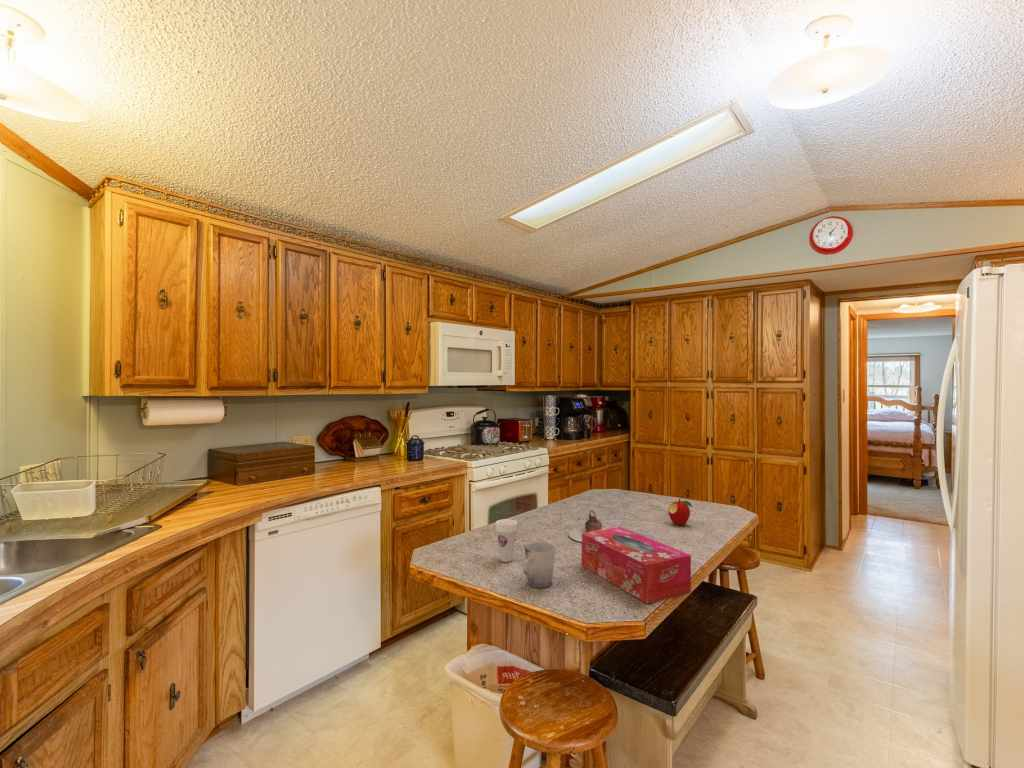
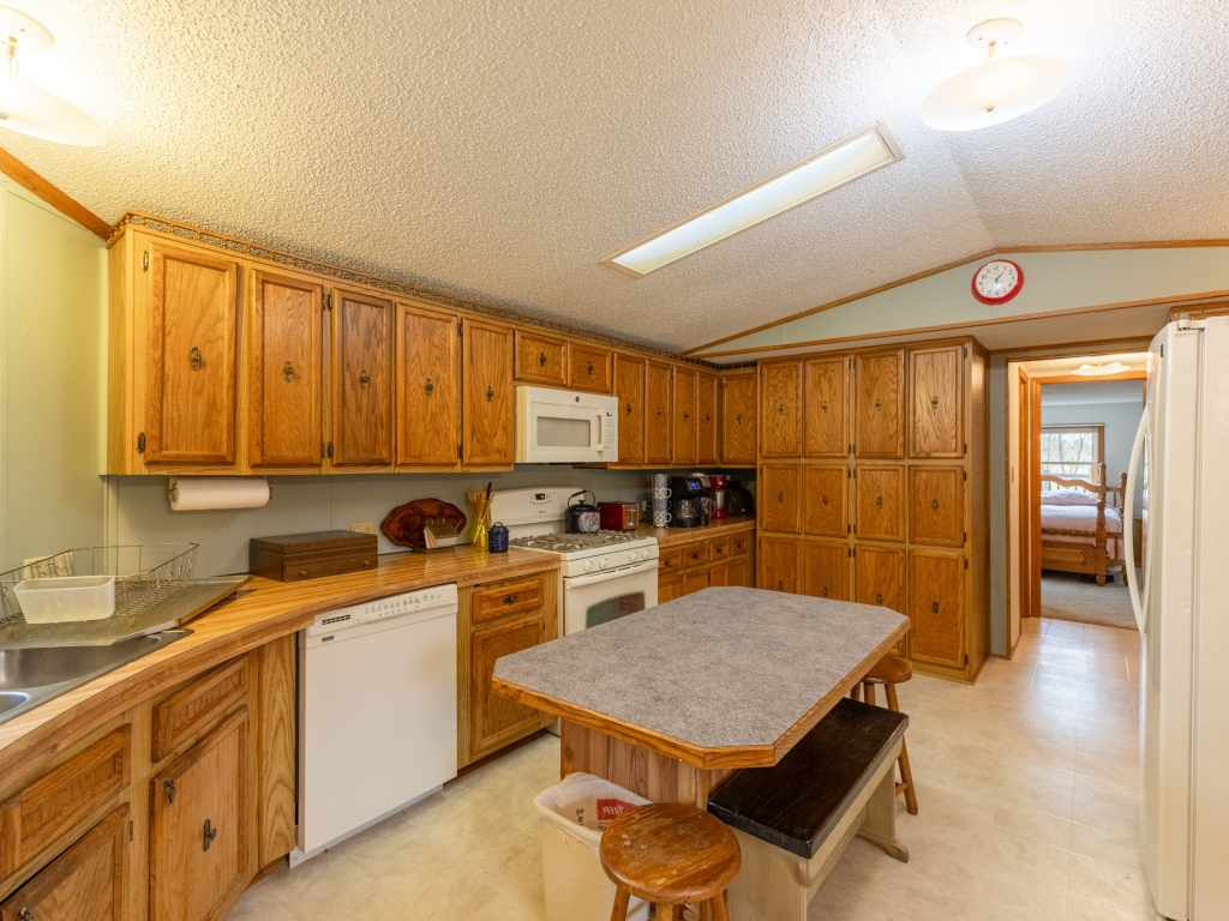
- fruit (680, 511)
- cup (506, 541)
- teapot (595, 523)
- cup (536, 566)
- tissue box (632, 560)
